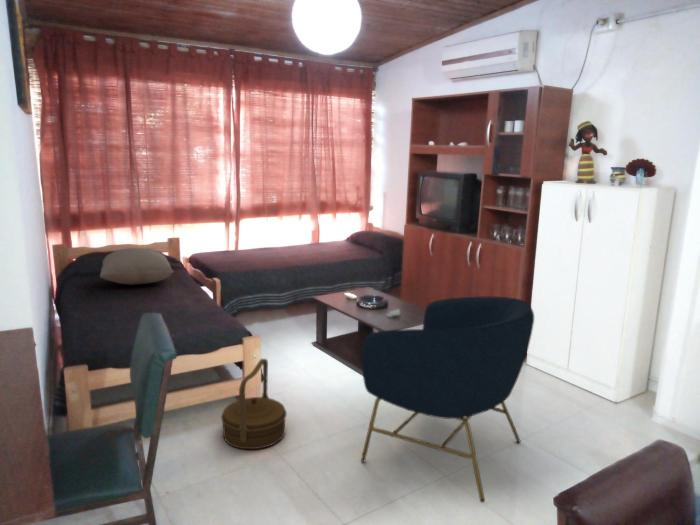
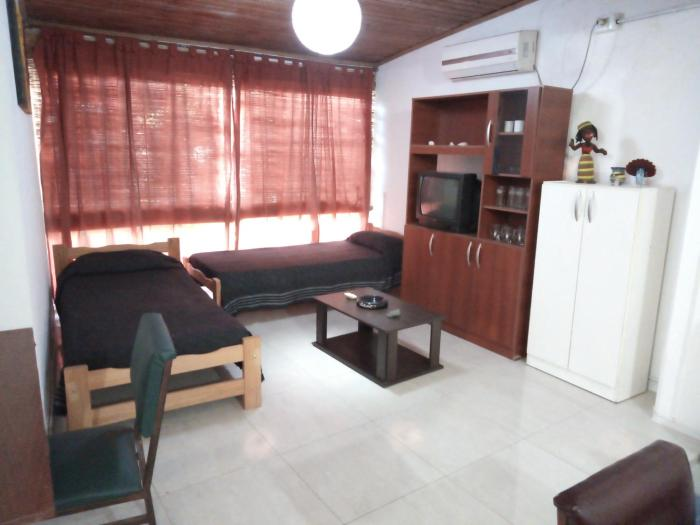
- basket (254, 401)
- armchair (455, 379)
- pillow (136, 265)
